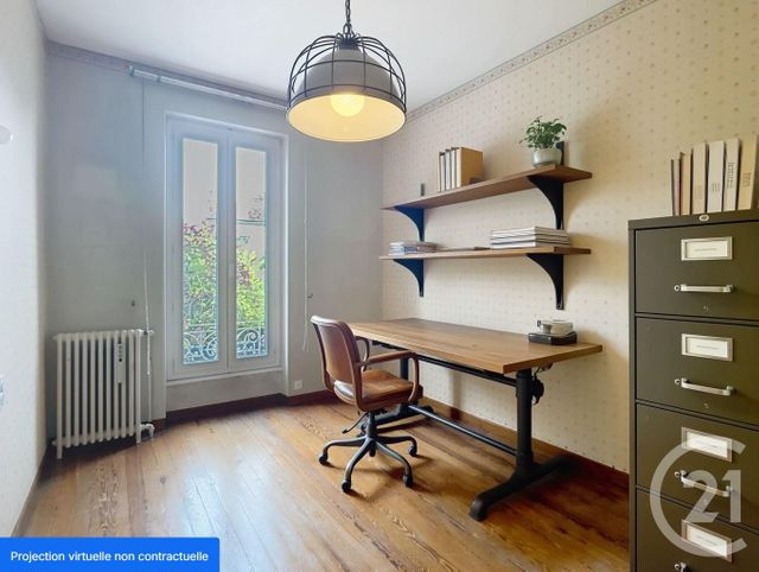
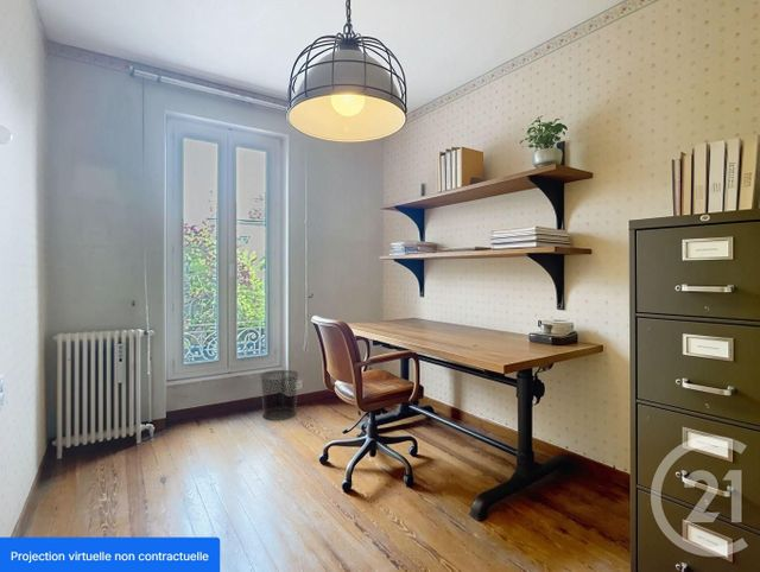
+ waste bin (279, 394)
